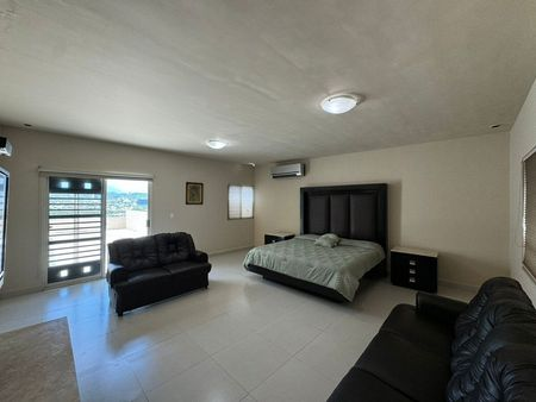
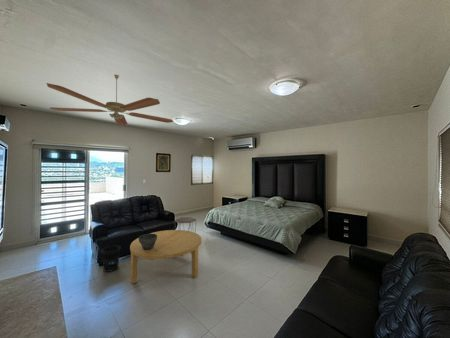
+ coffee table (167, 255)
+ side table (188, 230)
+ ceramic pot (148, 242)
+ wastebasket (111, 258)
+ ceiling fan (116, 98)
